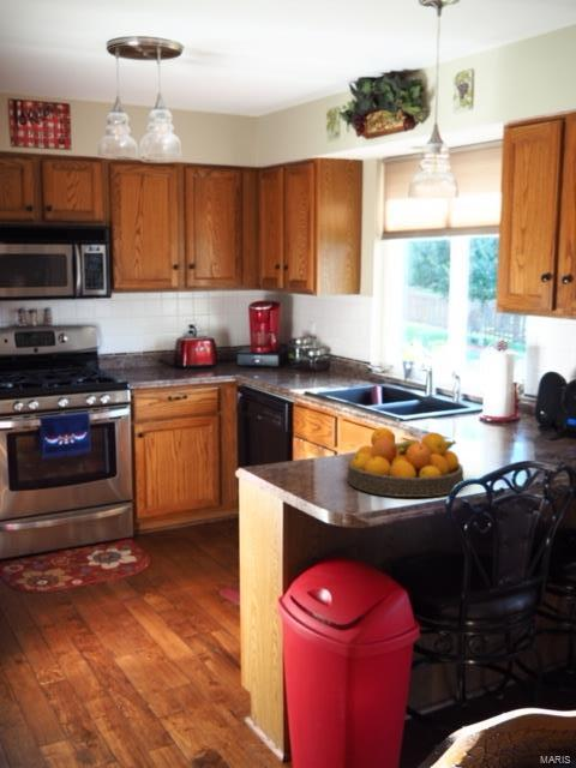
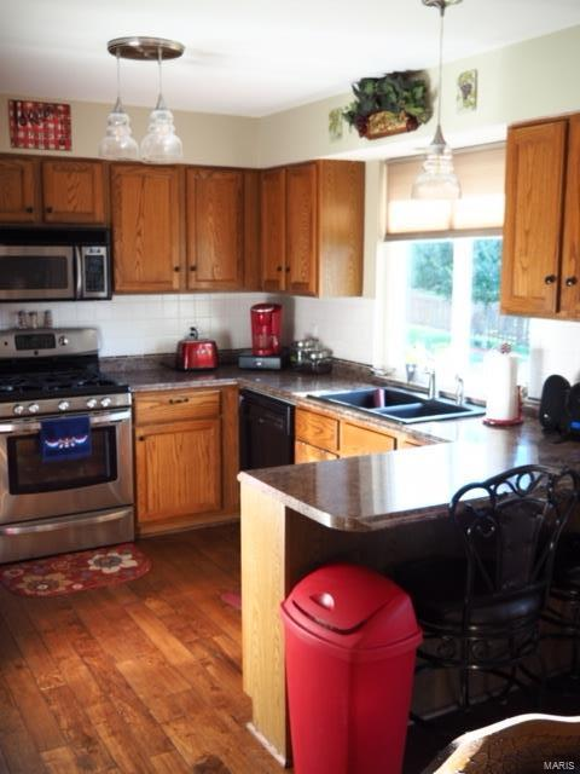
- fruit bowl (404, 457)
